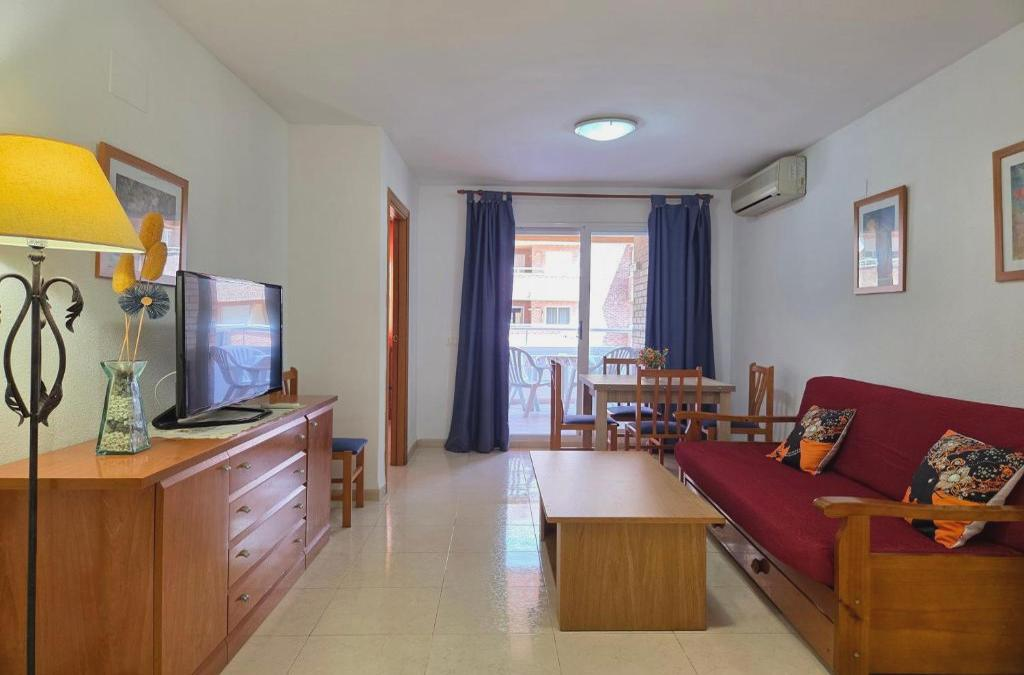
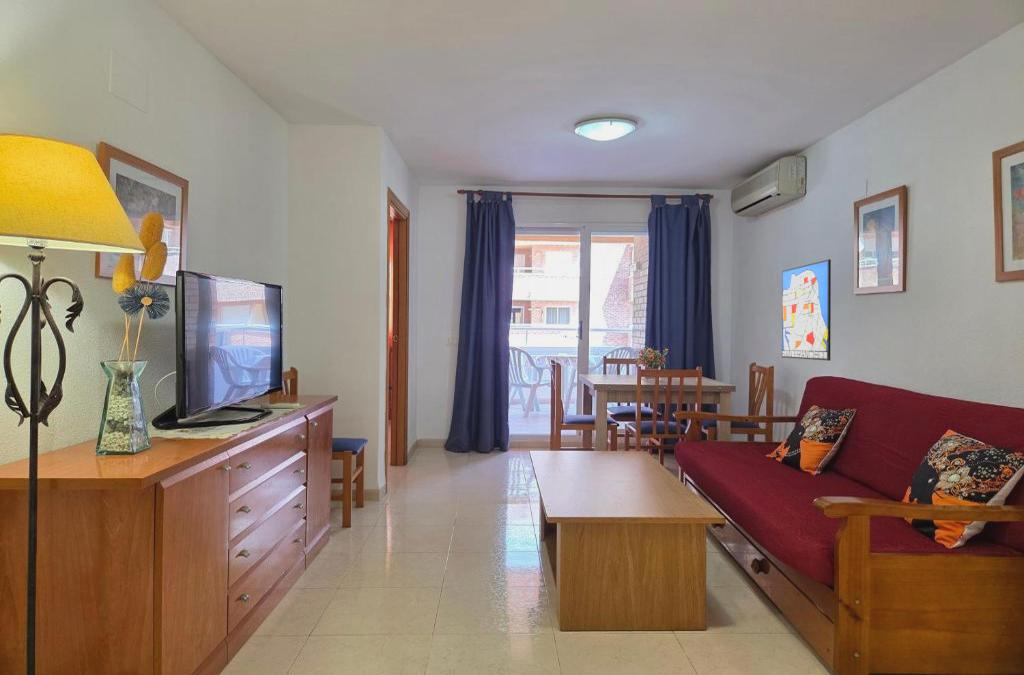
+ wall art (804, 312)
